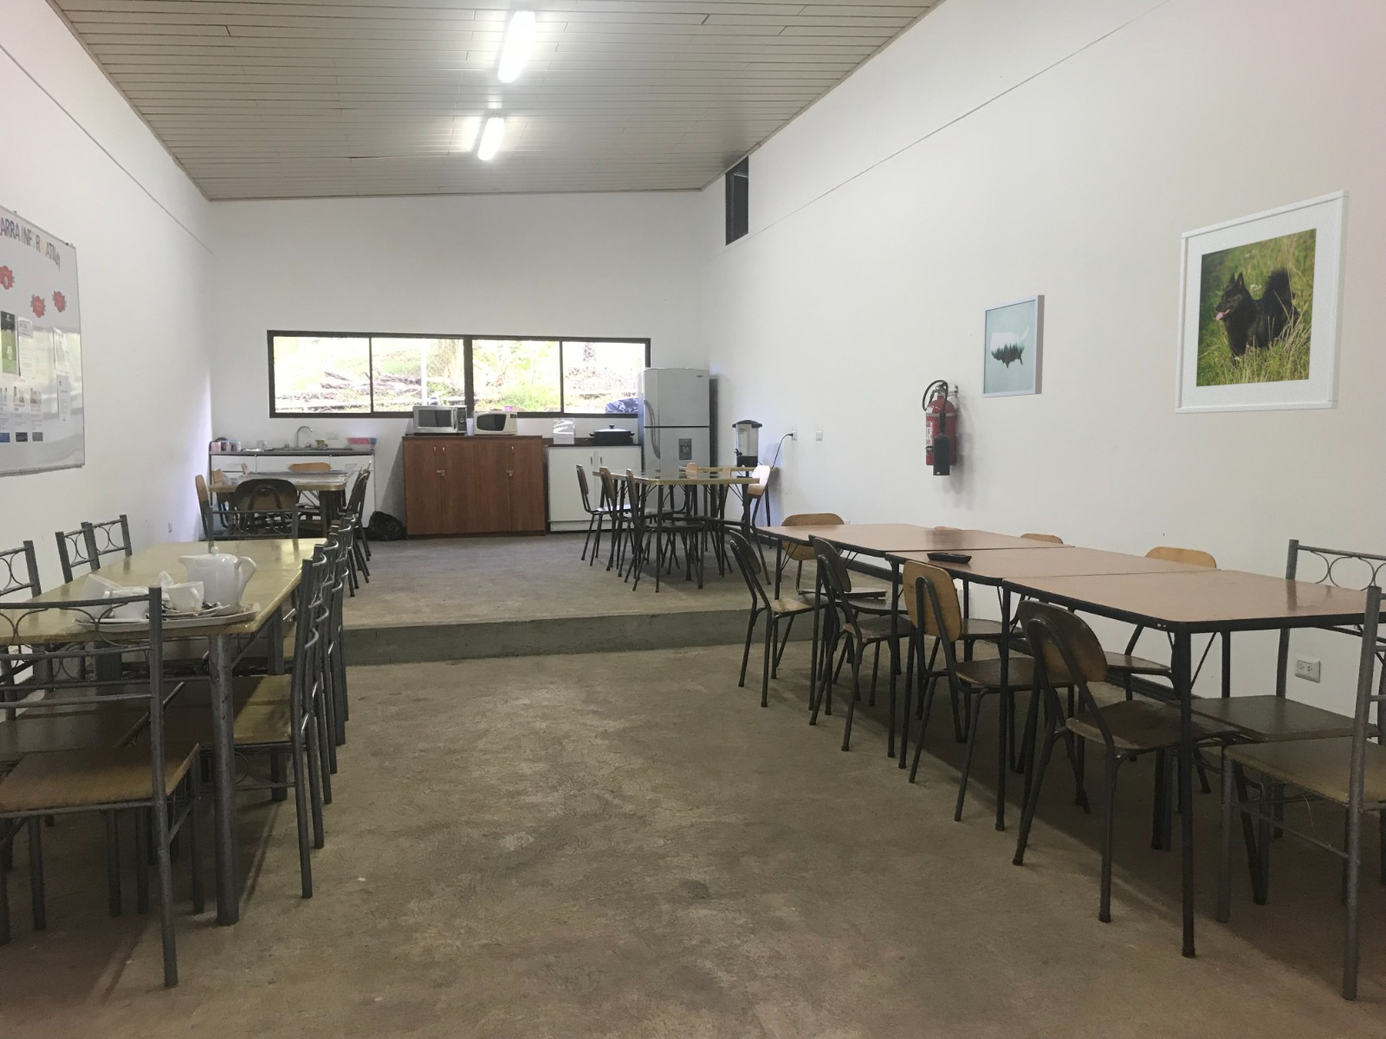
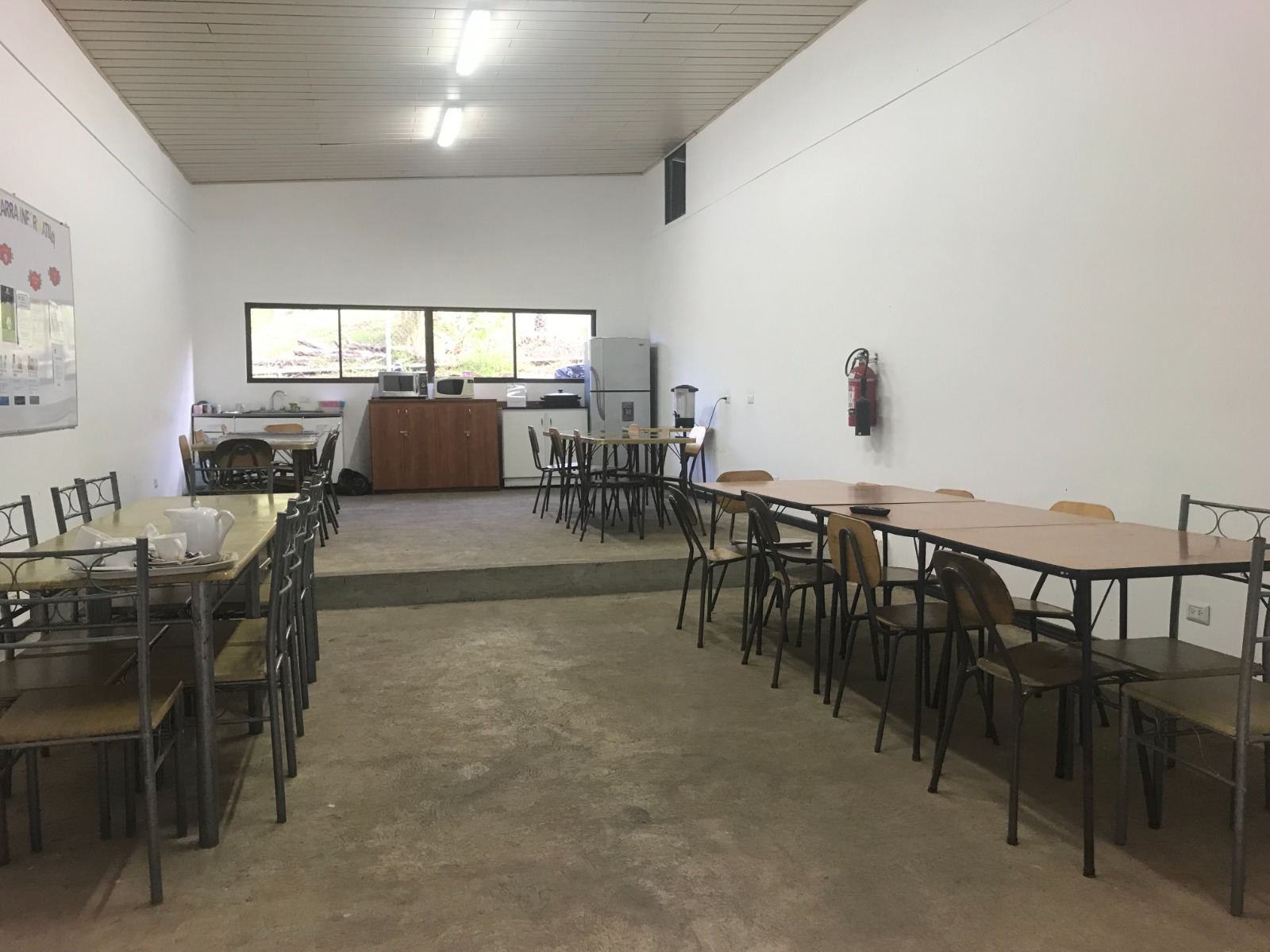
- wall art (1011, 348)
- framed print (1253, 312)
